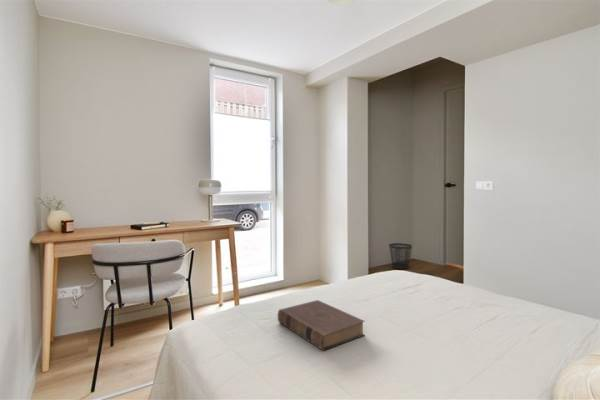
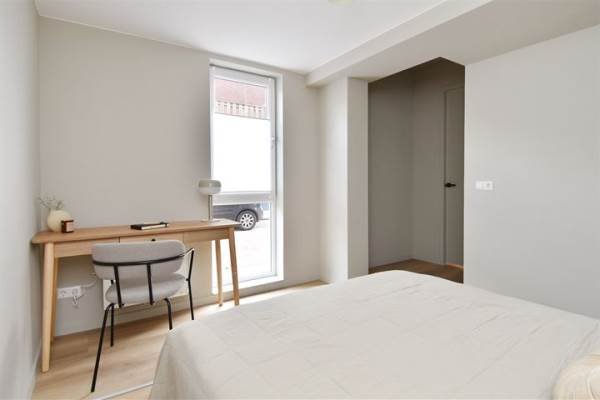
- wastebasket (400, 256)
- book (319, 322)
